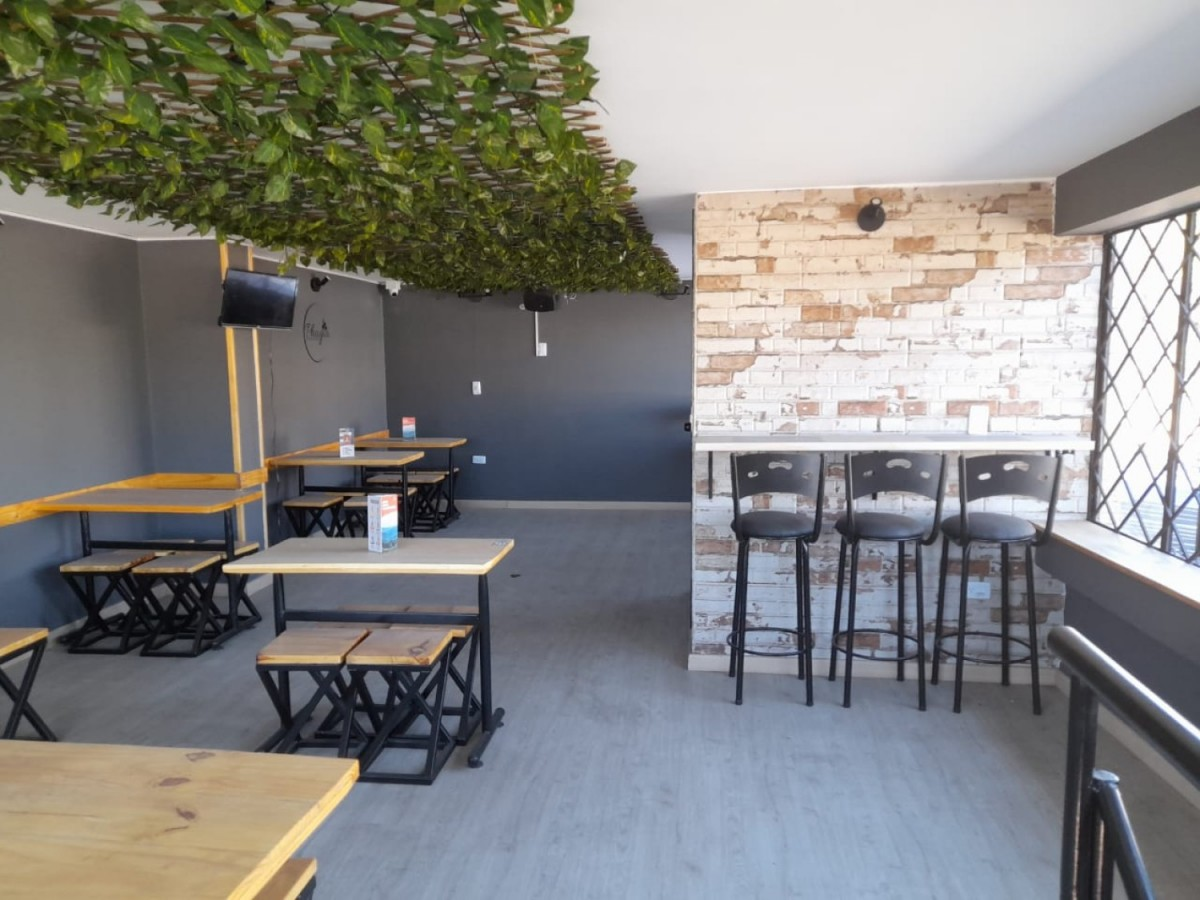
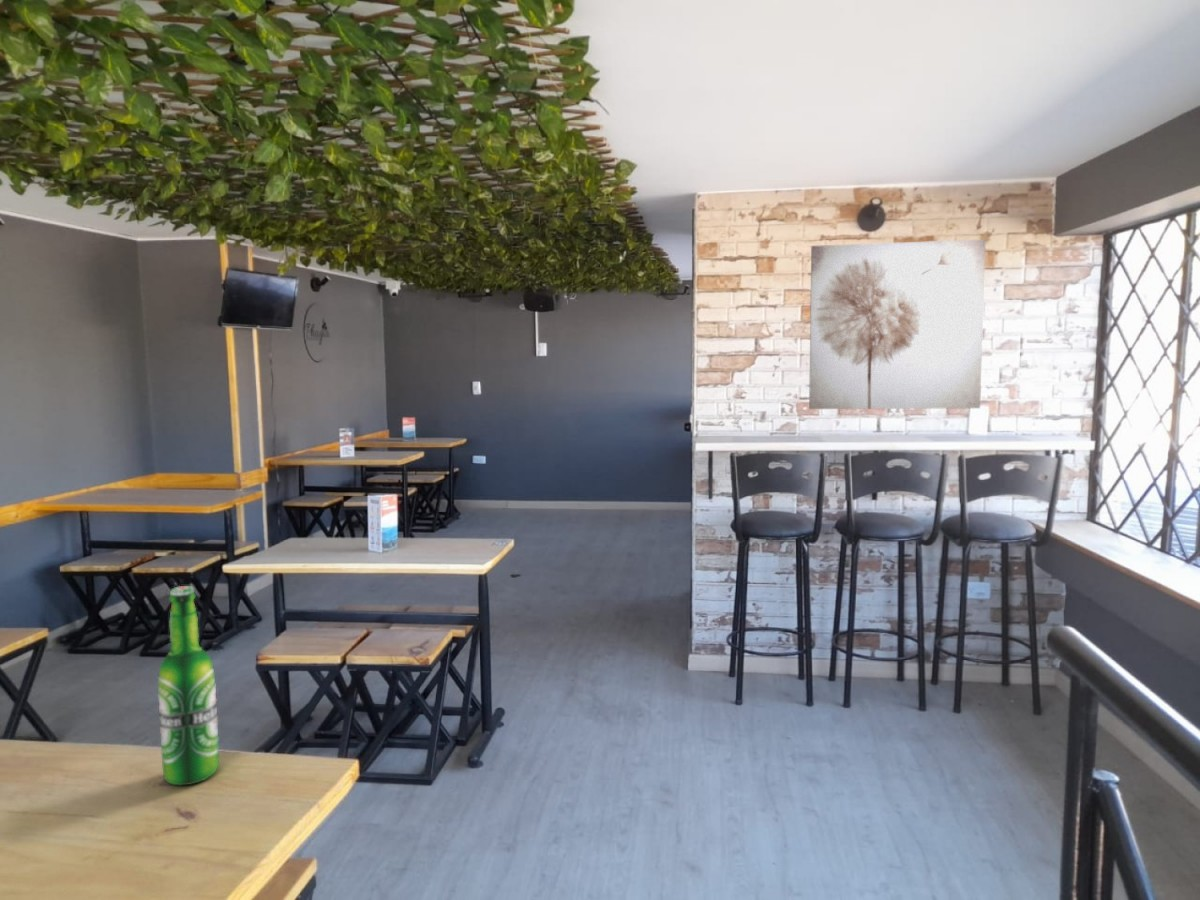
+ wall art (894, 326)
+ beer bottle (186, 683)
